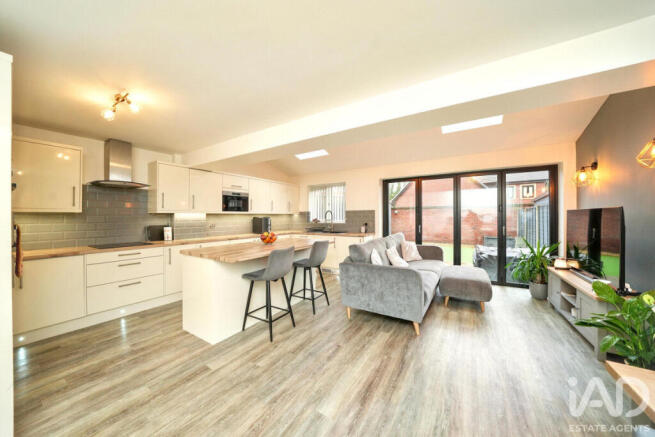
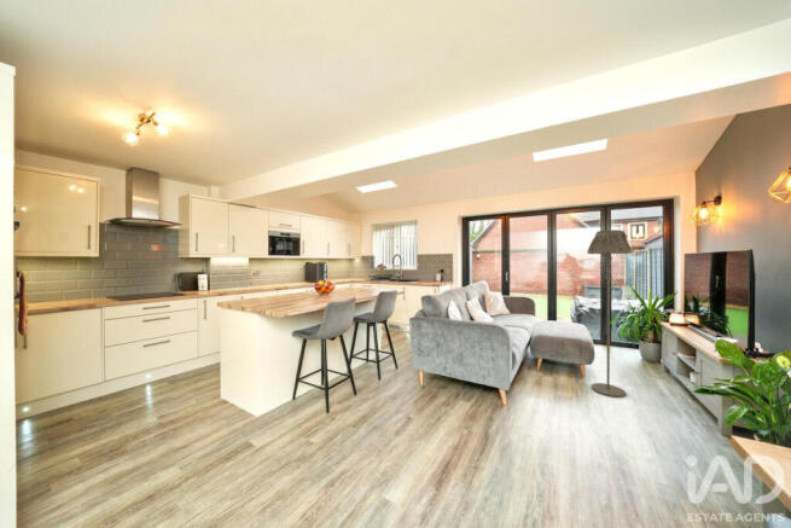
+ floor lamp (607, 311)
